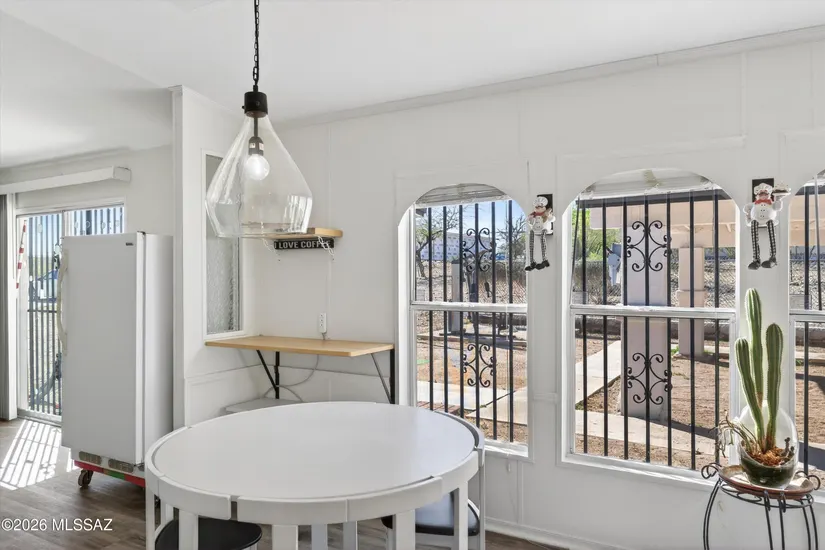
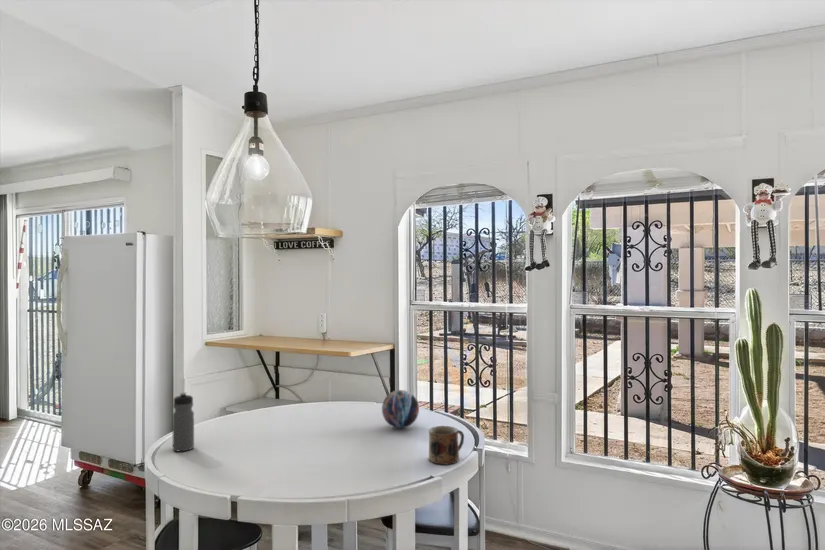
+ decorative orb (400, 408)
+ mug (445, 443)
+ water bottle (183, 420)
